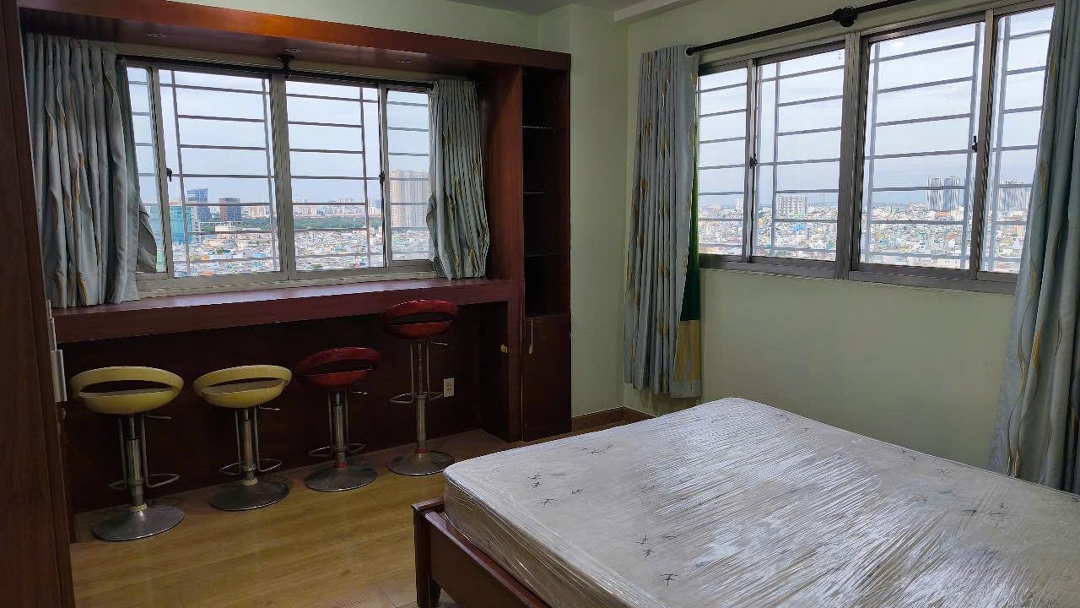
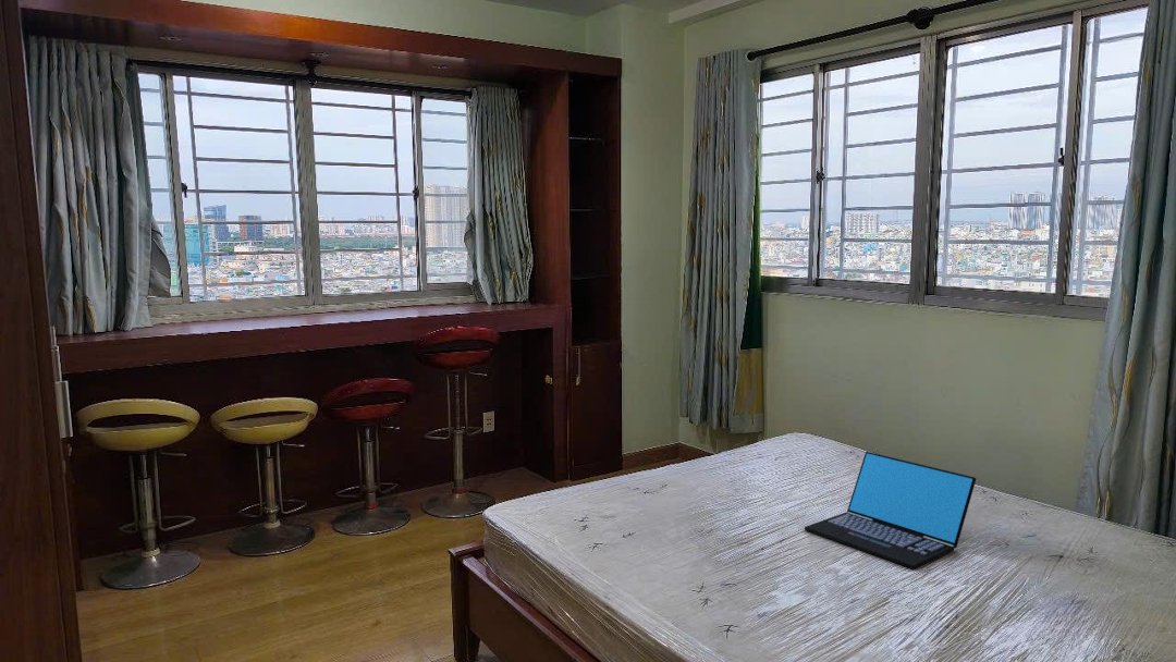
+ laptop (887, 504)
